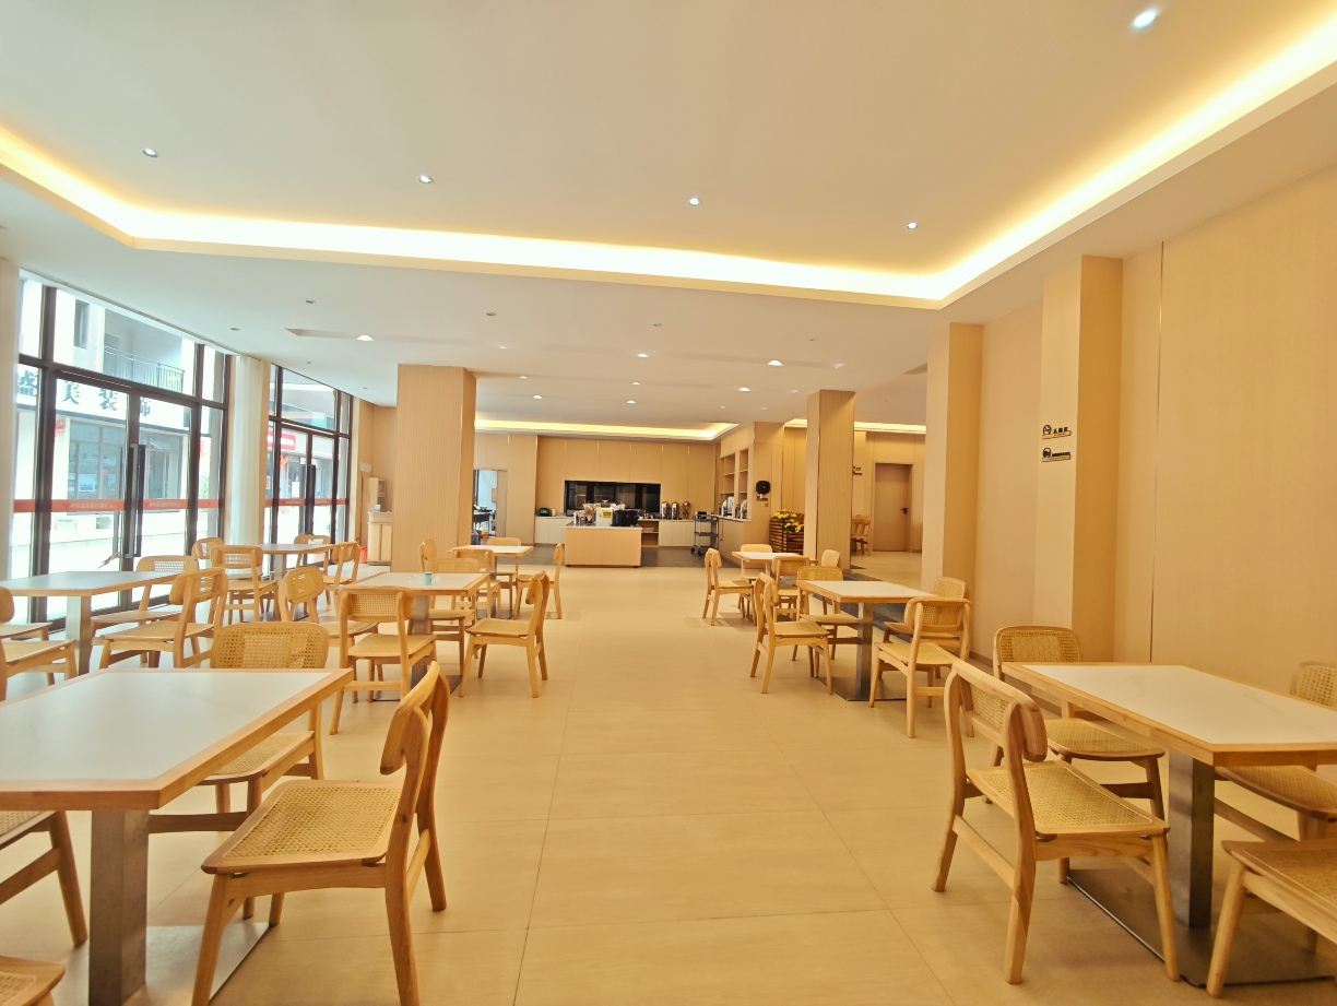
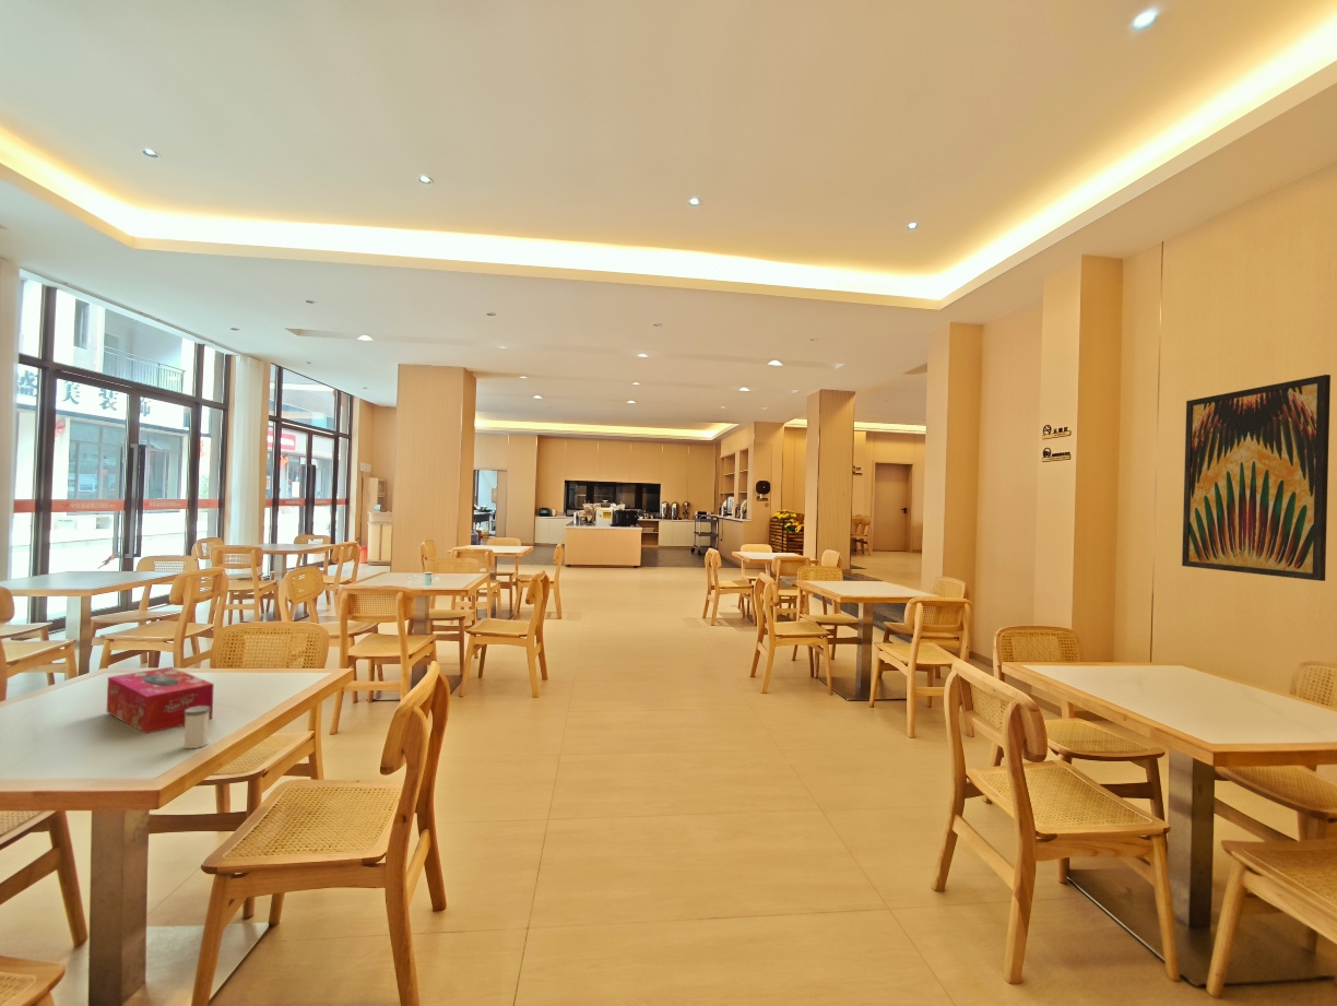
+ salt shaker (197, 726)
+ wall art (1247, 481)
+ tissue box (159, 697)
